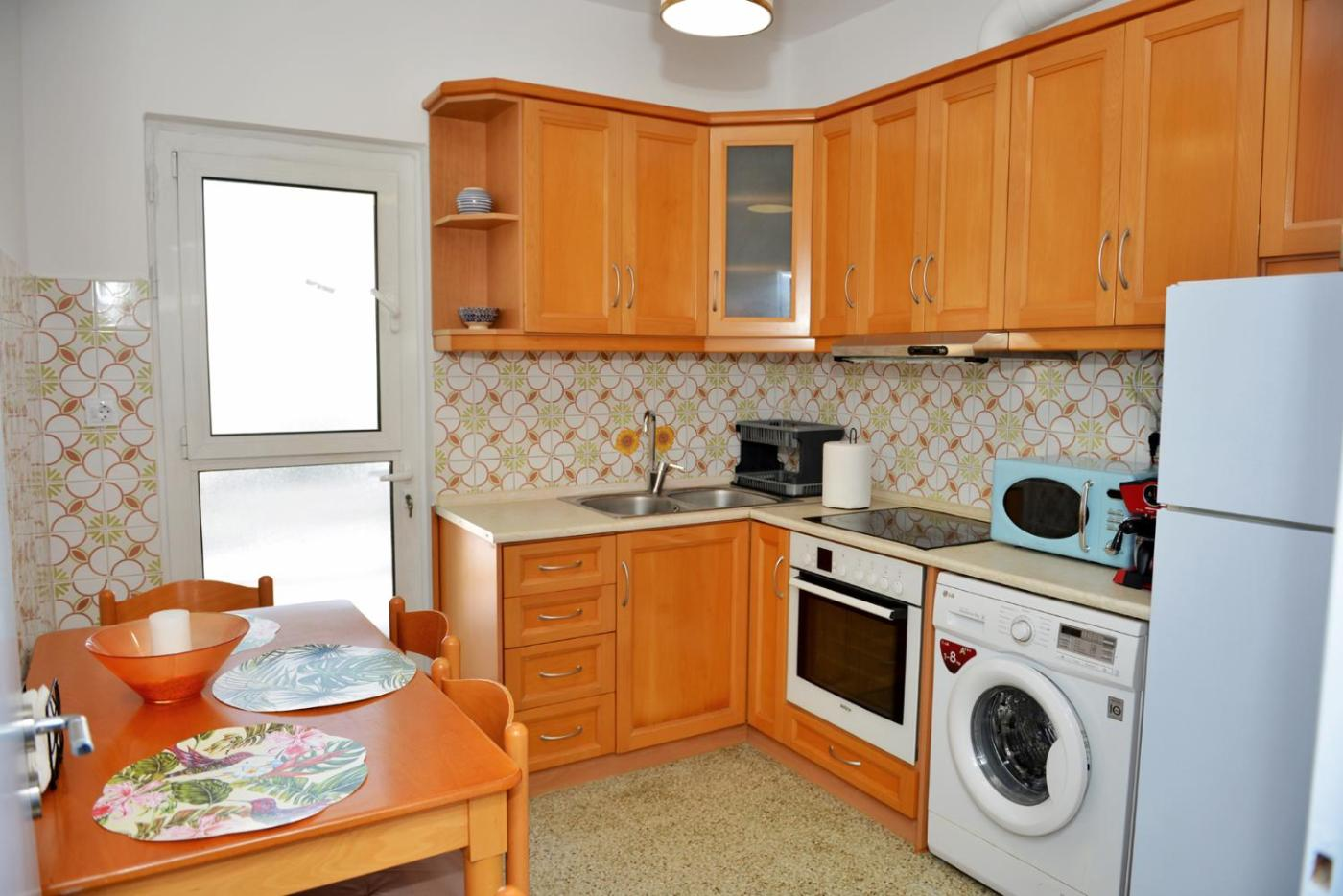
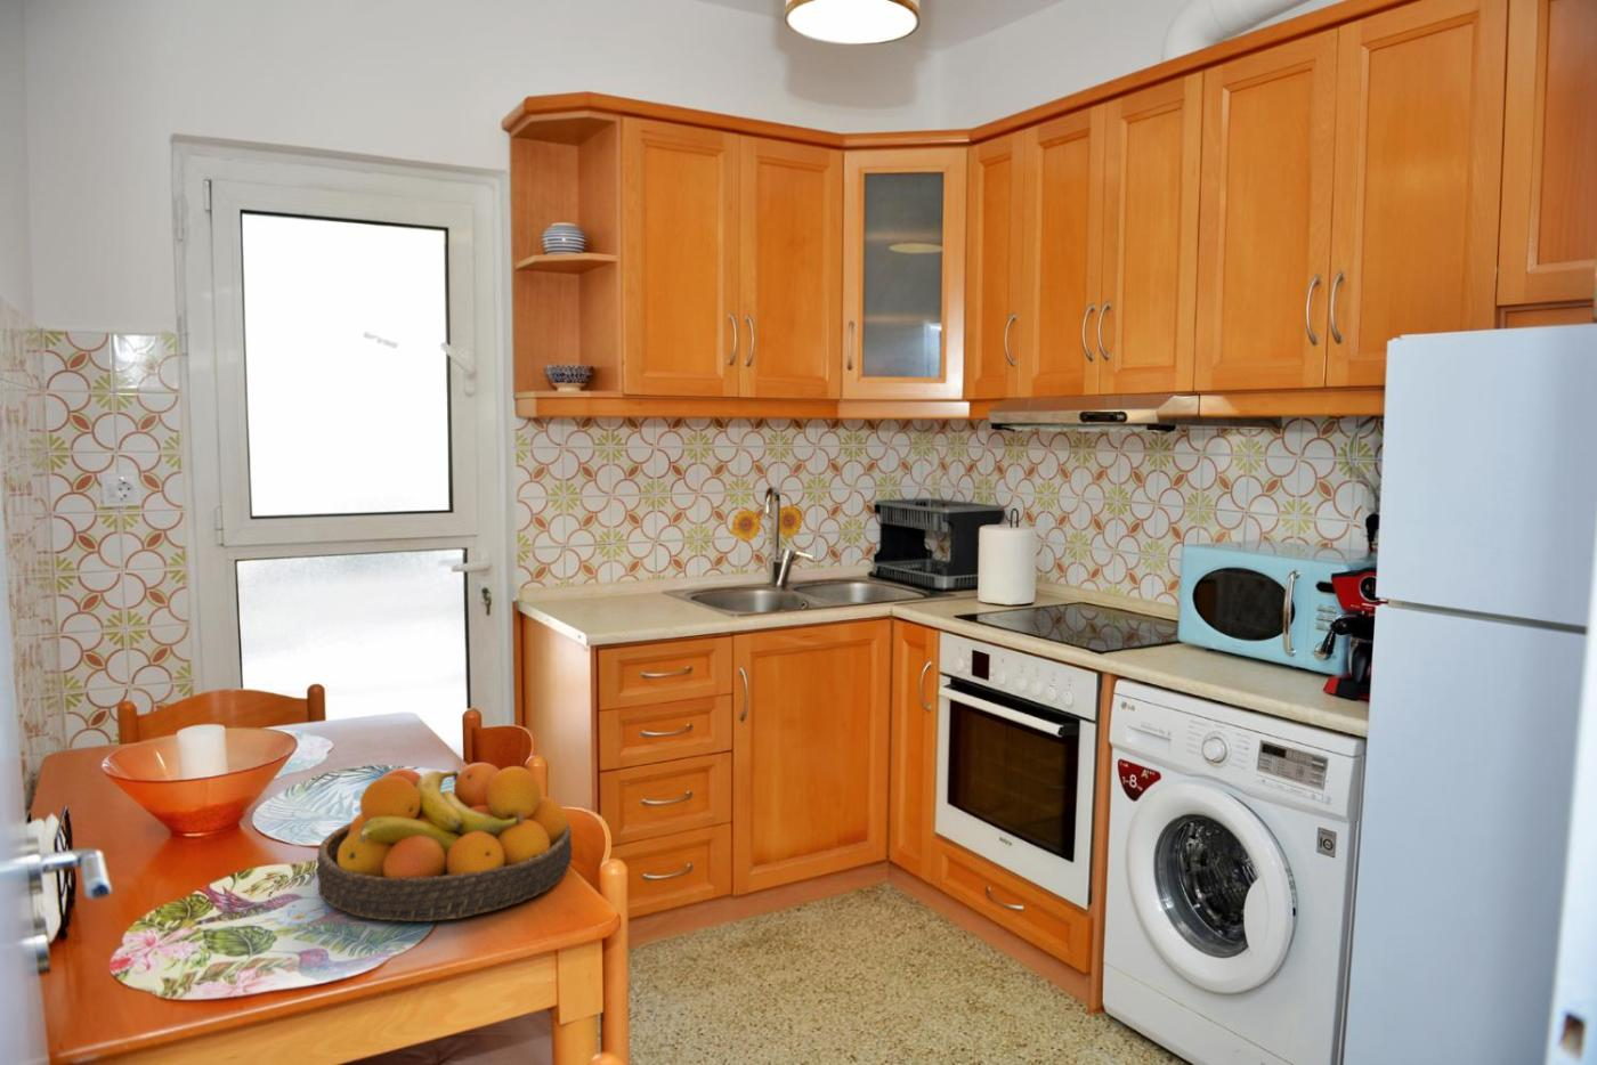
+ fruit bowl (447, 820)
